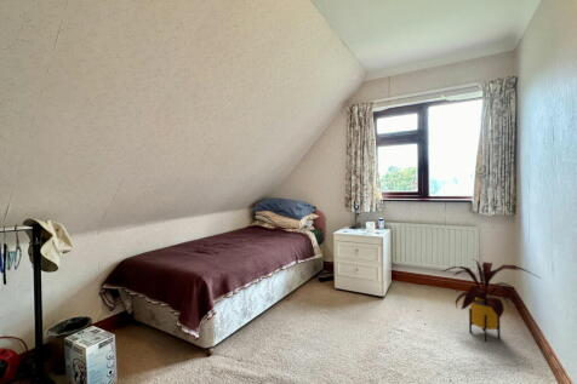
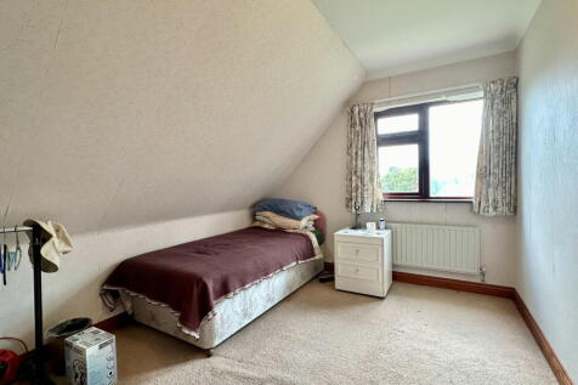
- house plant (487, 297)
